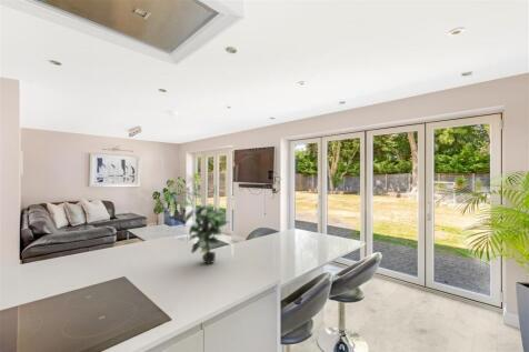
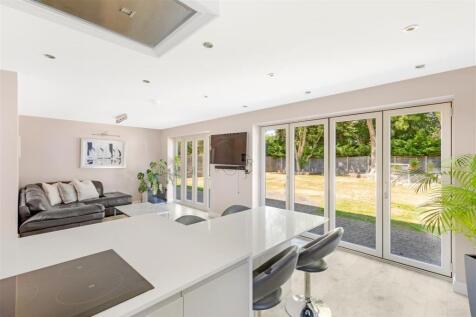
- potted plant (206, 232)
